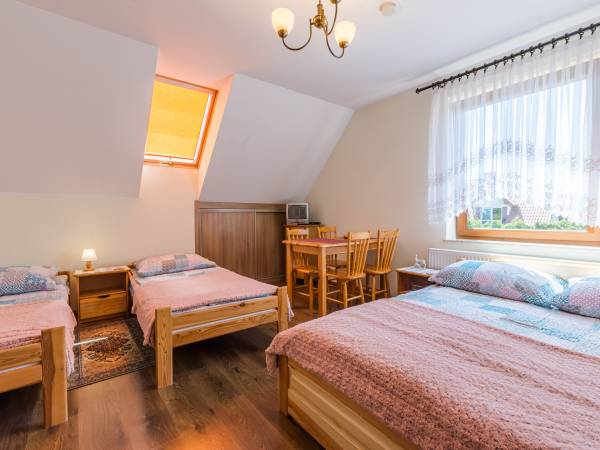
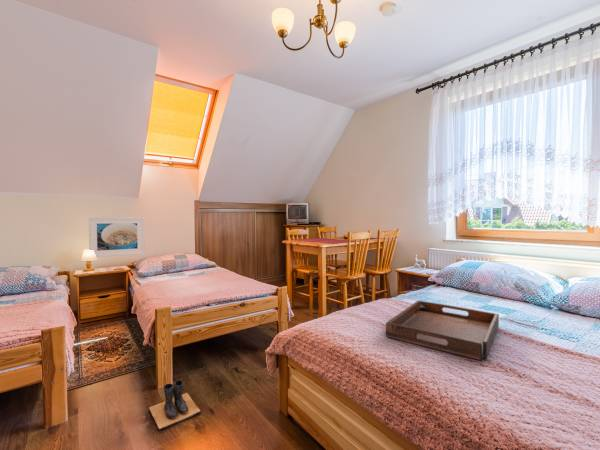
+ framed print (117, 236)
+ serving tray (444, 324)
+ boots (174, 398)
